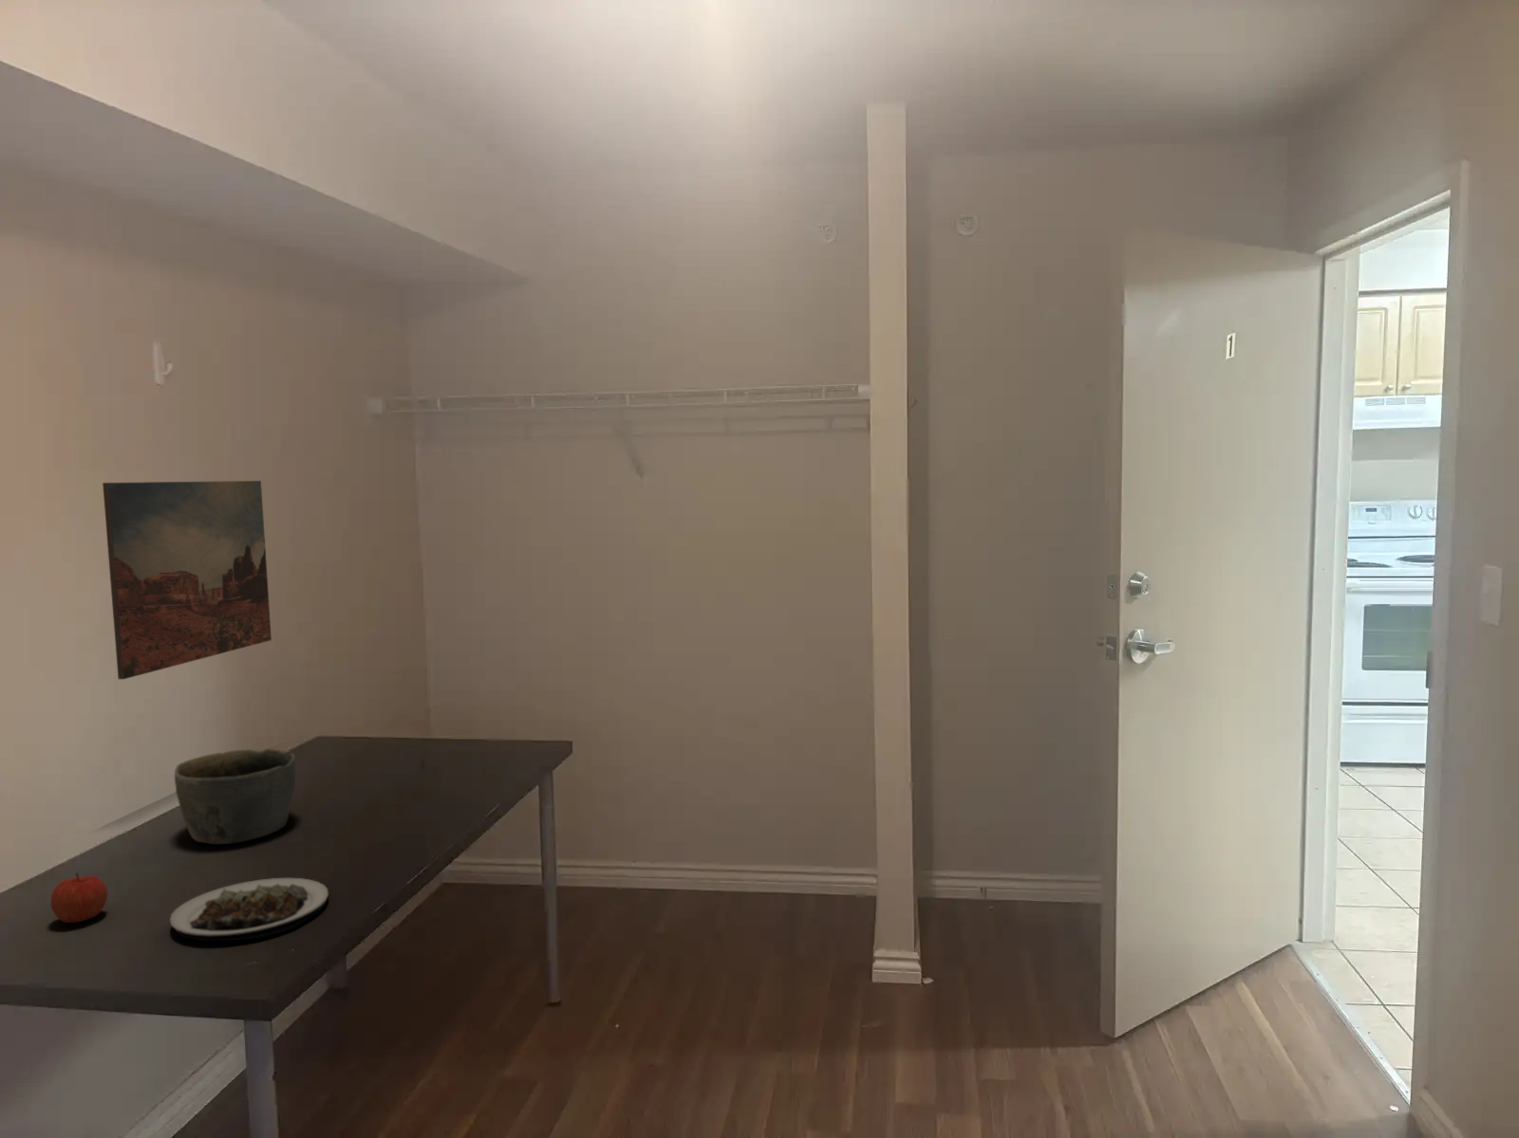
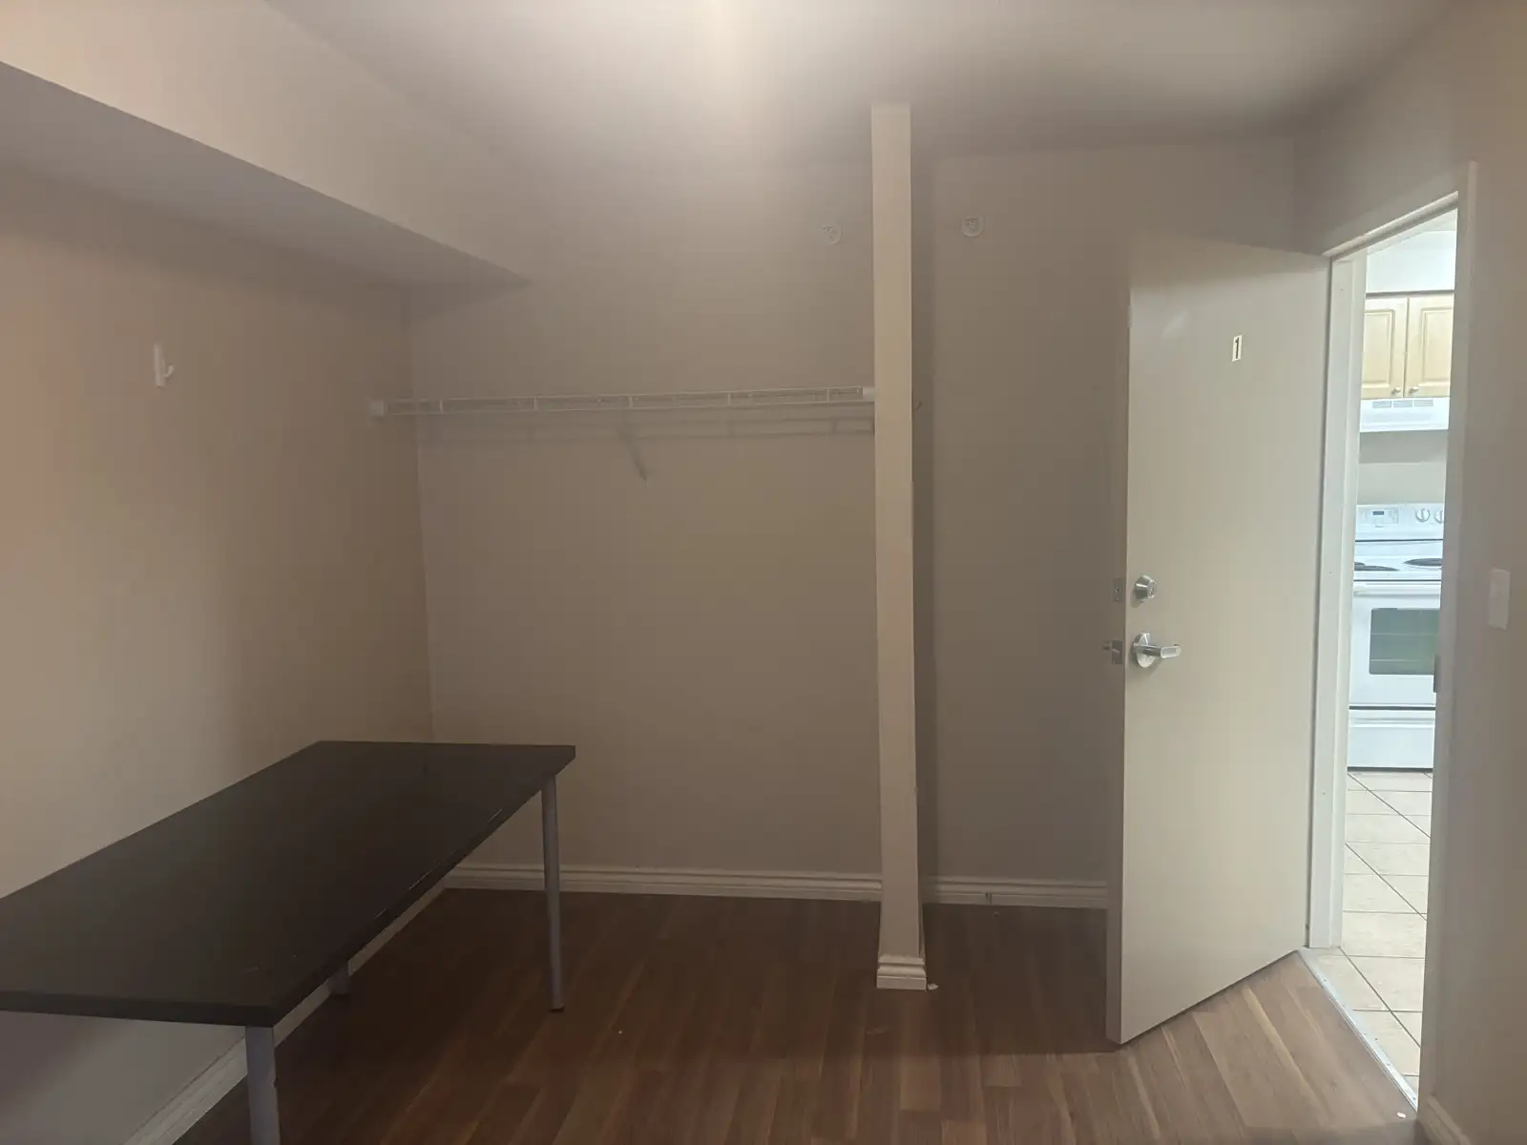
- plate (251, 903)
- apple (79, 895)
- wall art (196, 570)
- bowl (237, 796)
